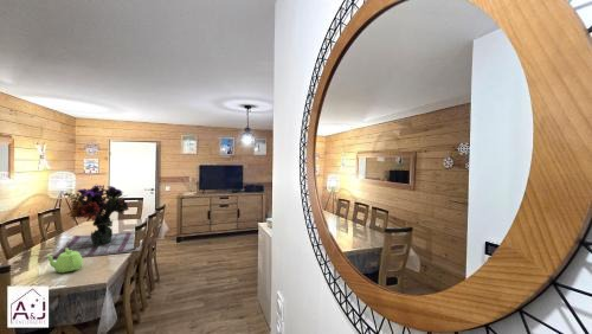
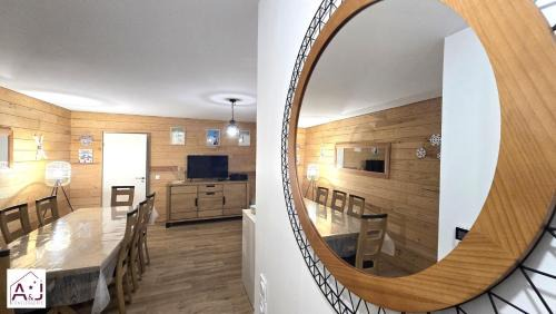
- teapot (64, 261)
- flower arrangement (104, 213)
